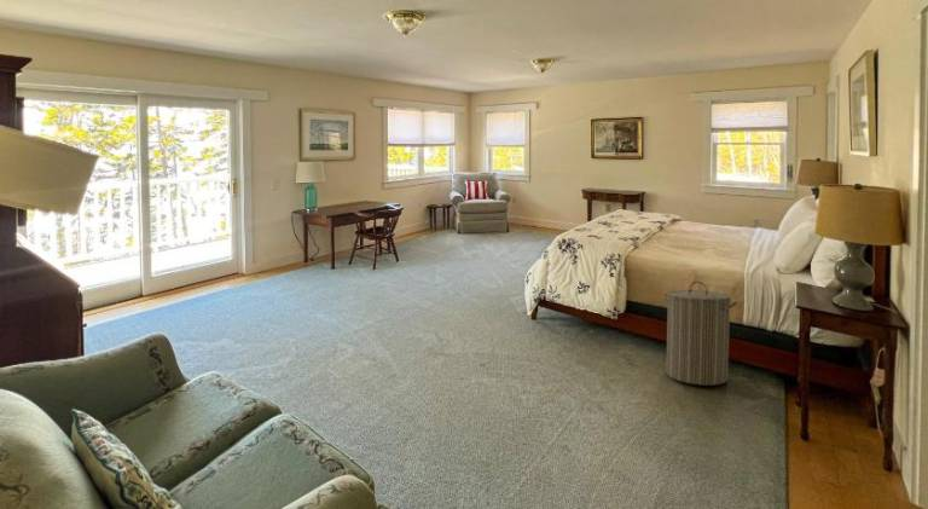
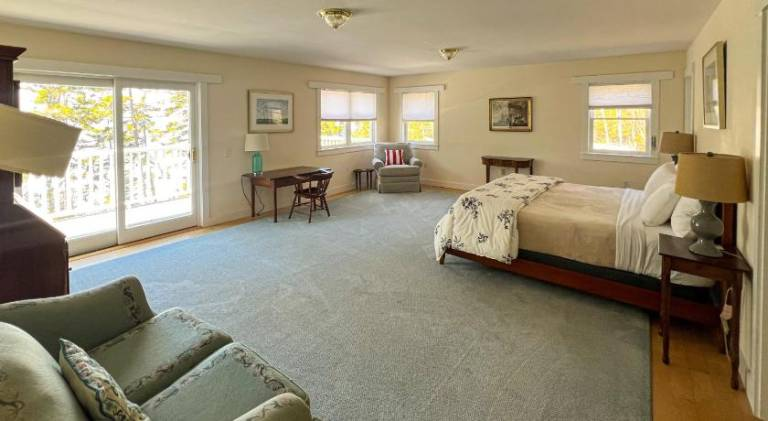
- laundry hamper (697, 329)
